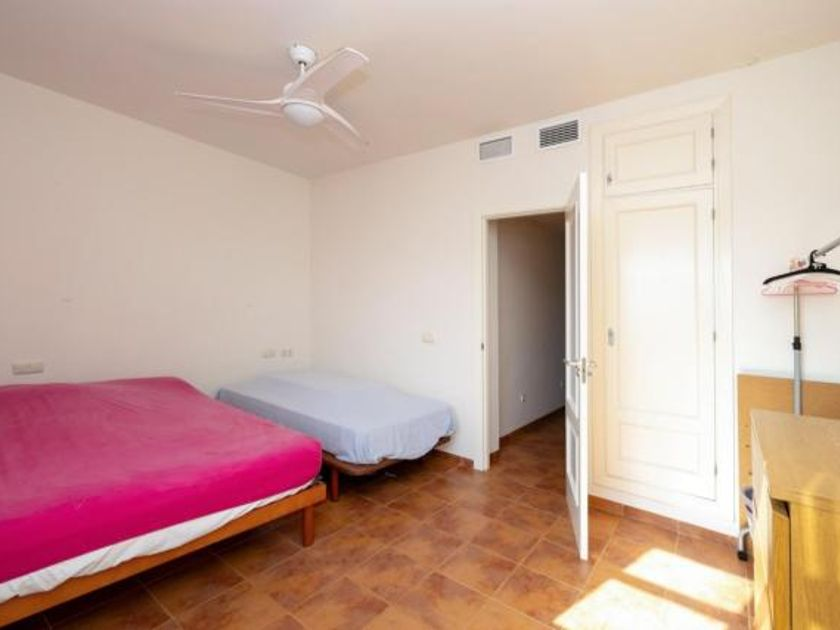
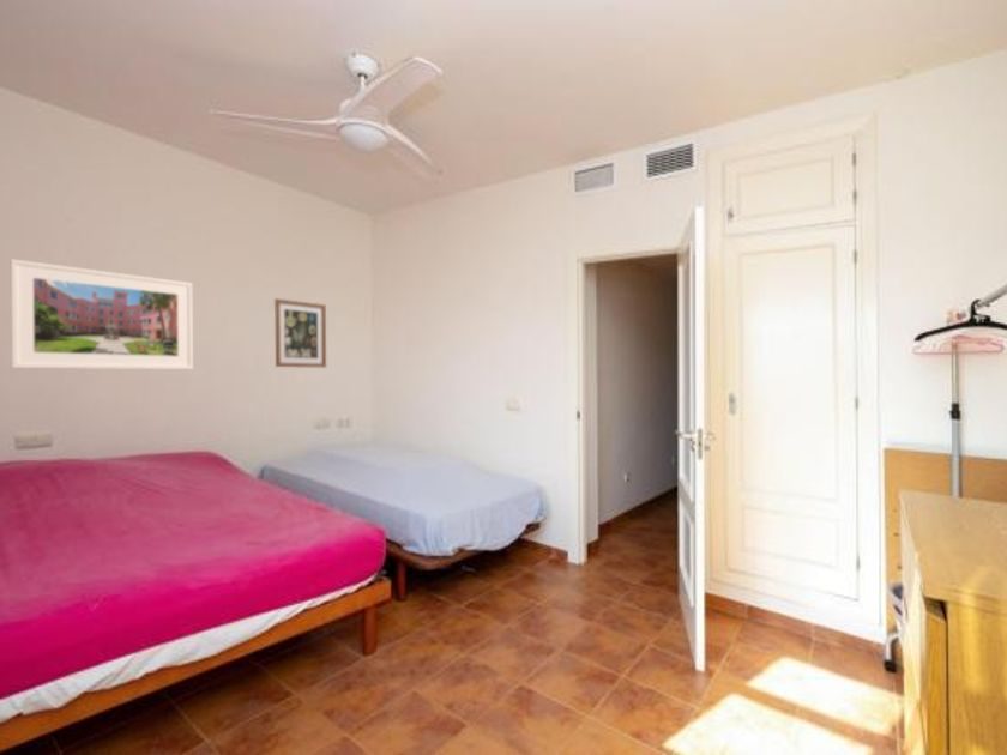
+ wall art (301, 334)
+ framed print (111, 320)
